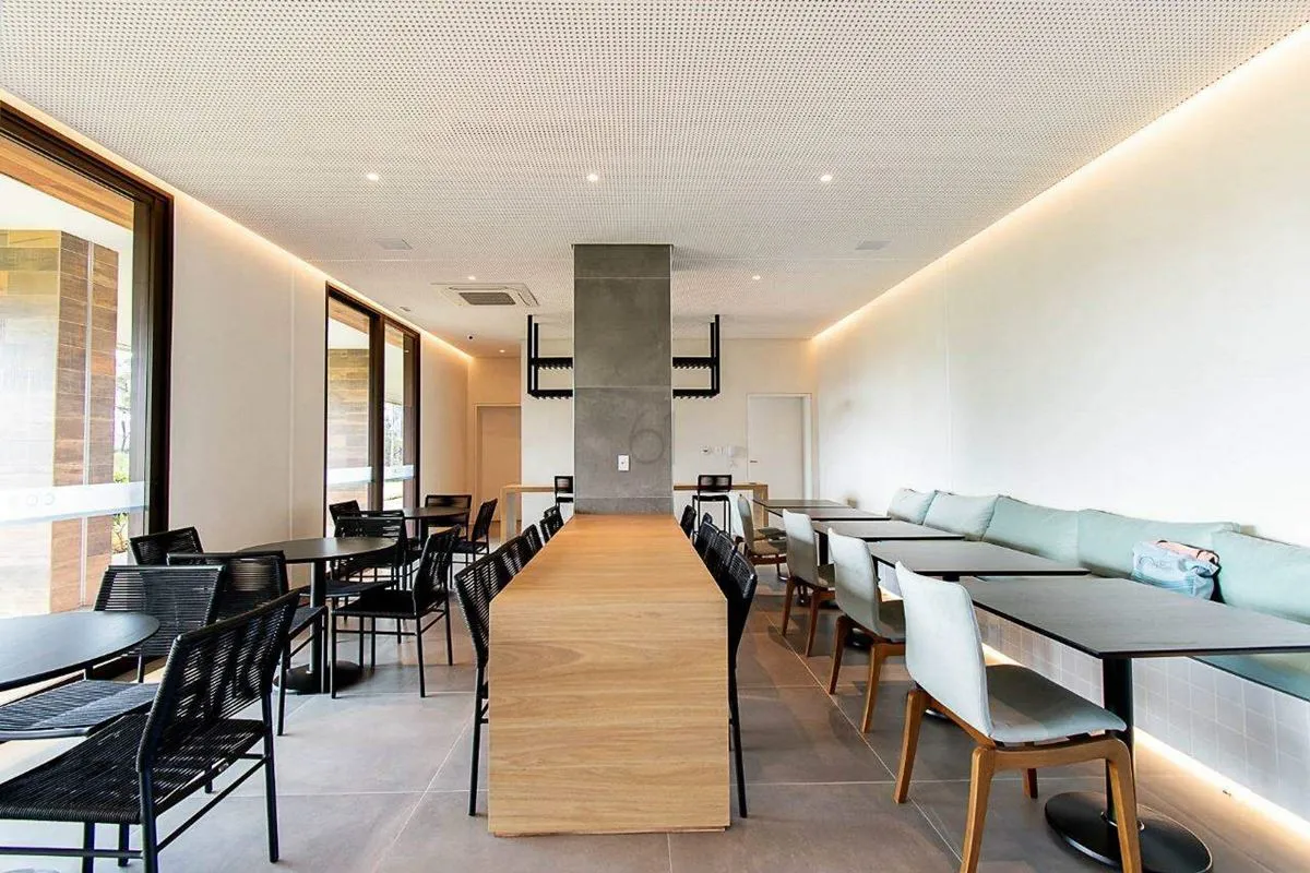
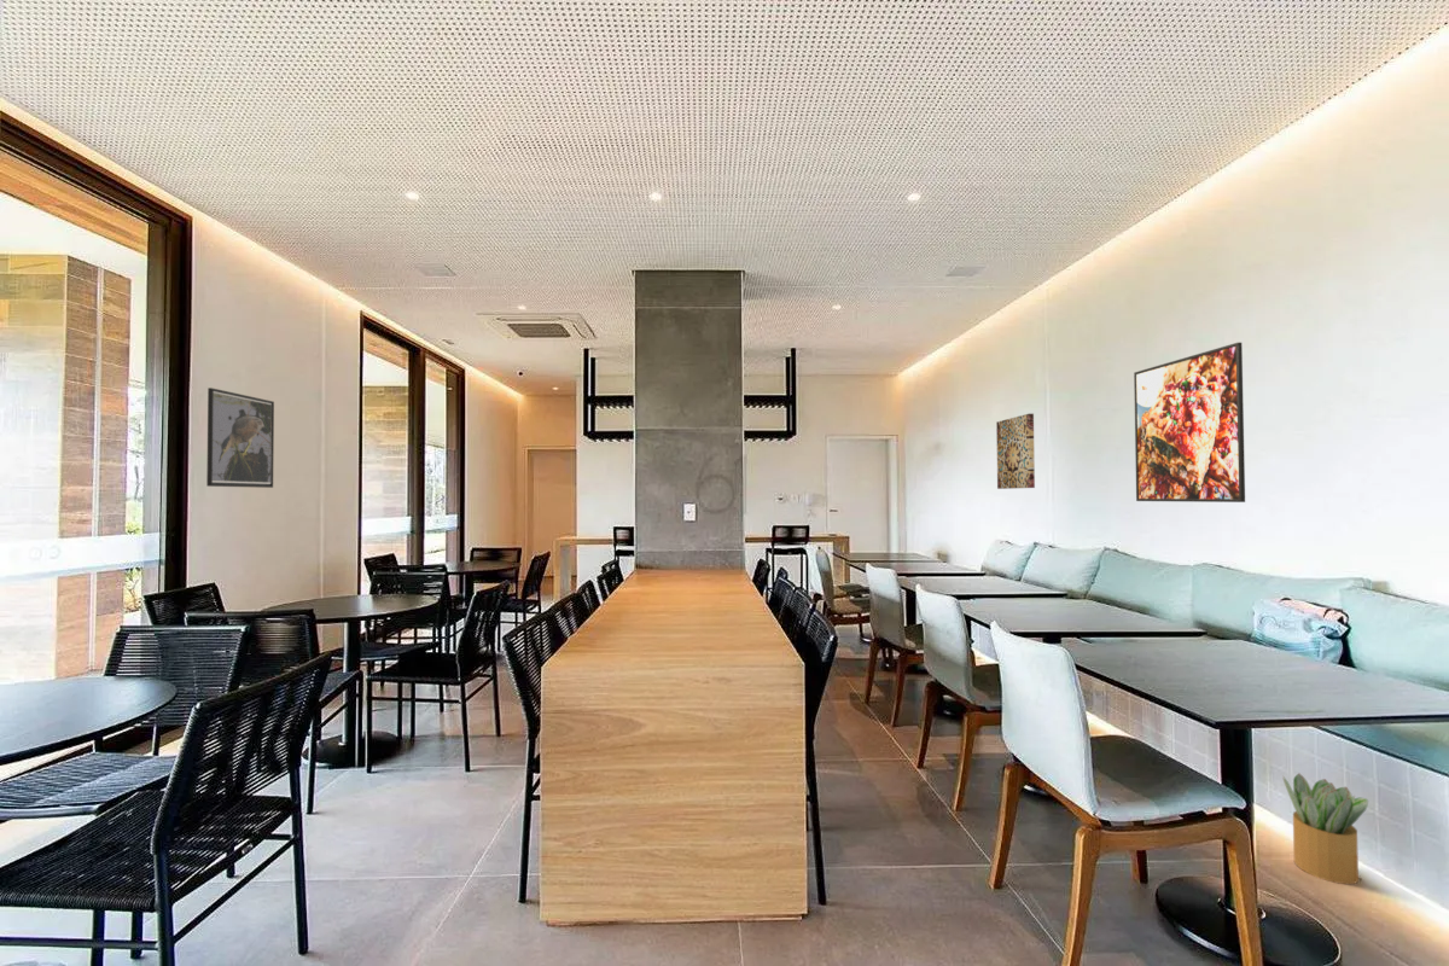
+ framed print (1183, 430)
+ wall art (1014, 453)
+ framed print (243, 441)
+ potted plant (1321, 825)
